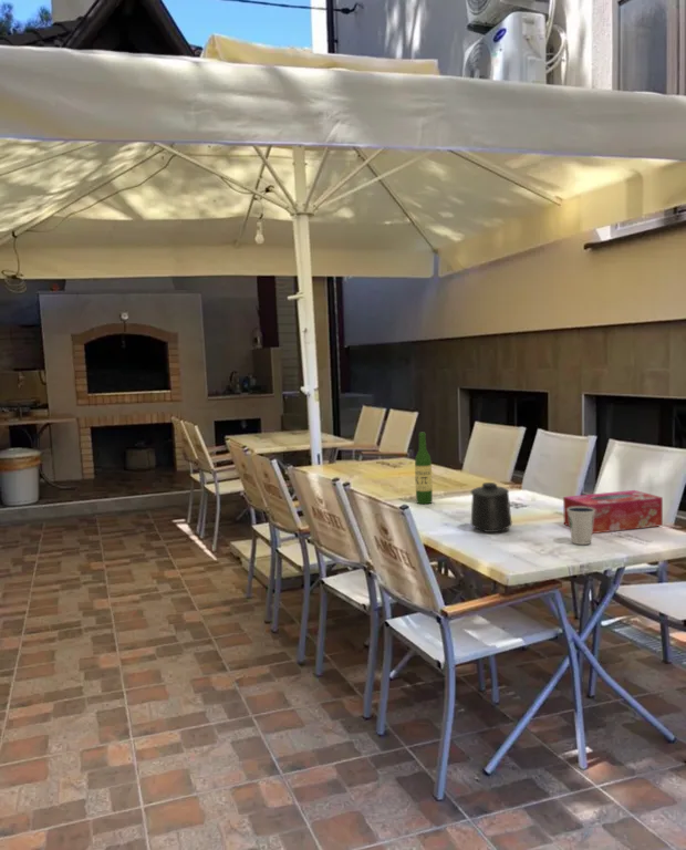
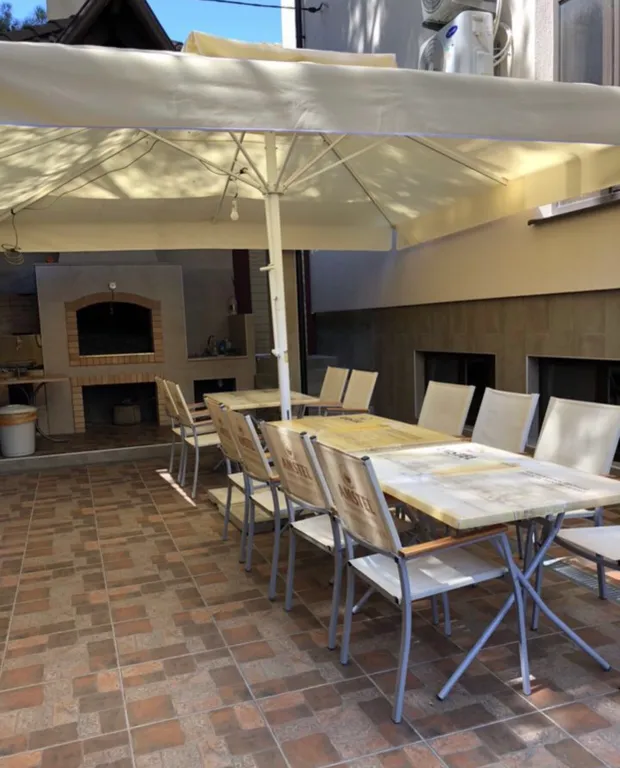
- tissue box (612, 510)
- dixie cup (581, 526)
- mug (488, 505)
- wine bottle (423, 467)
